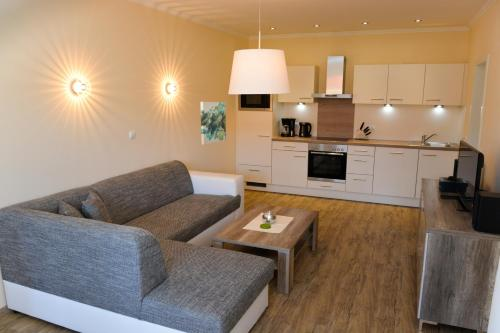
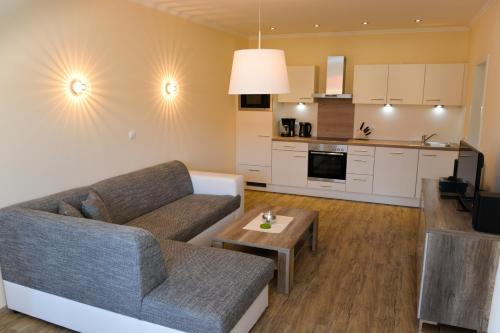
- wall art (213, 122)
